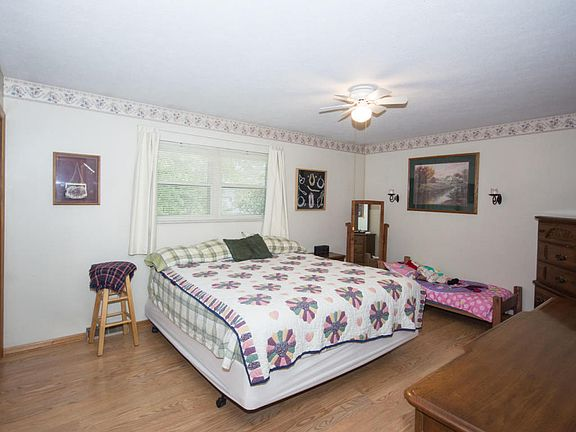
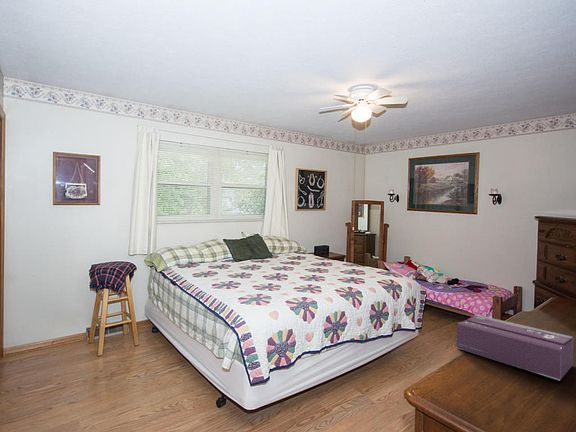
+ tissue box (511, 342)
